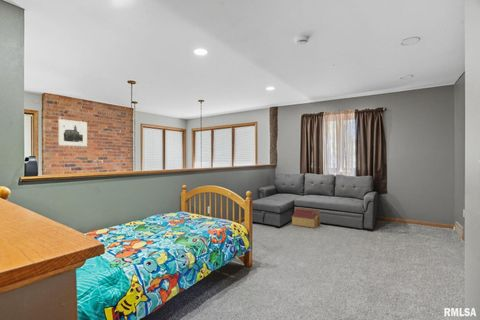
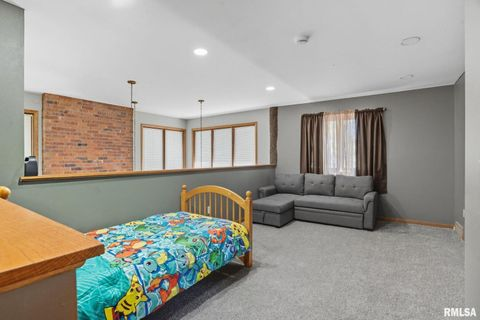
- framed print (73, 133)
- architectural model (305, 217)
